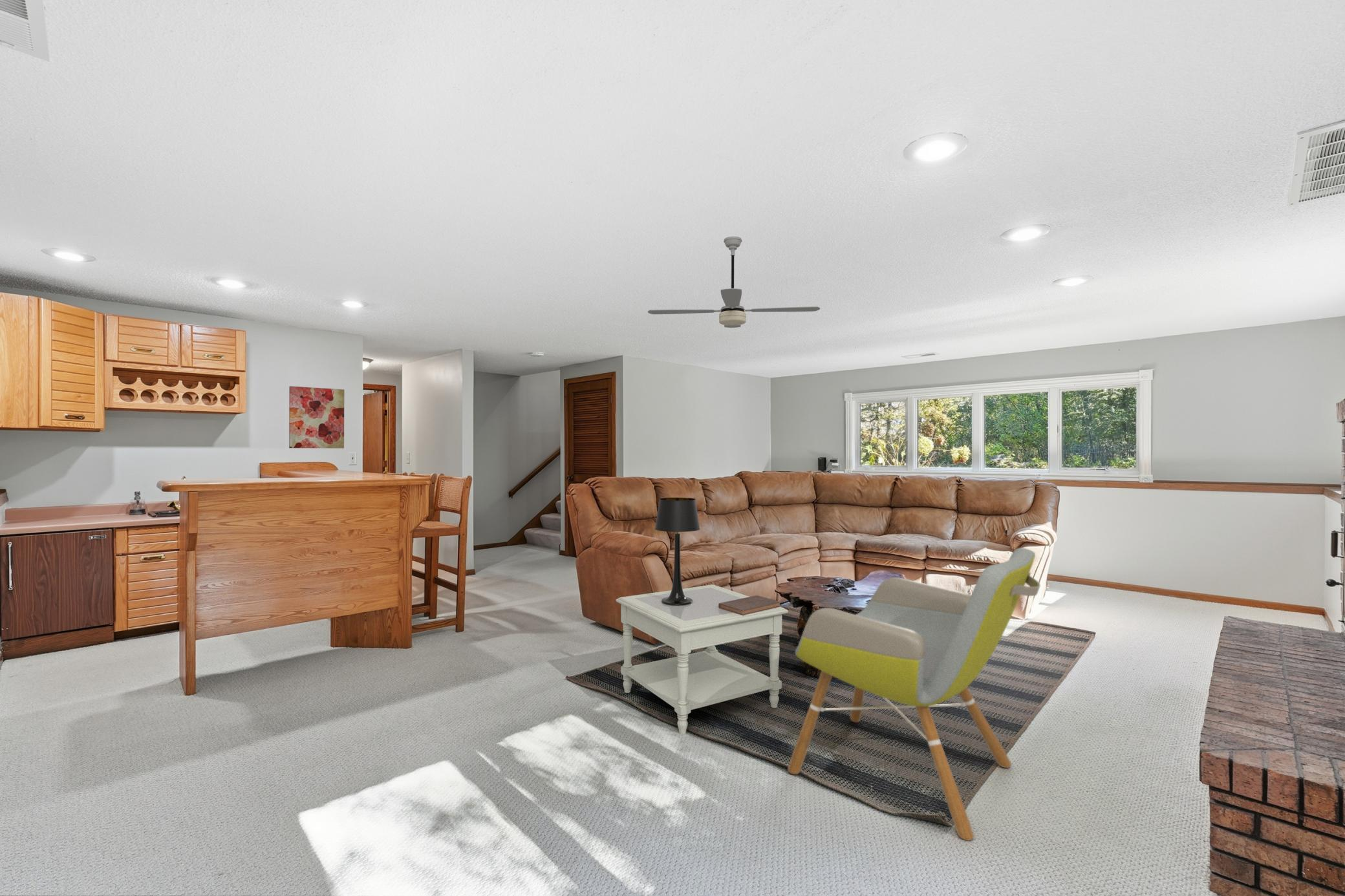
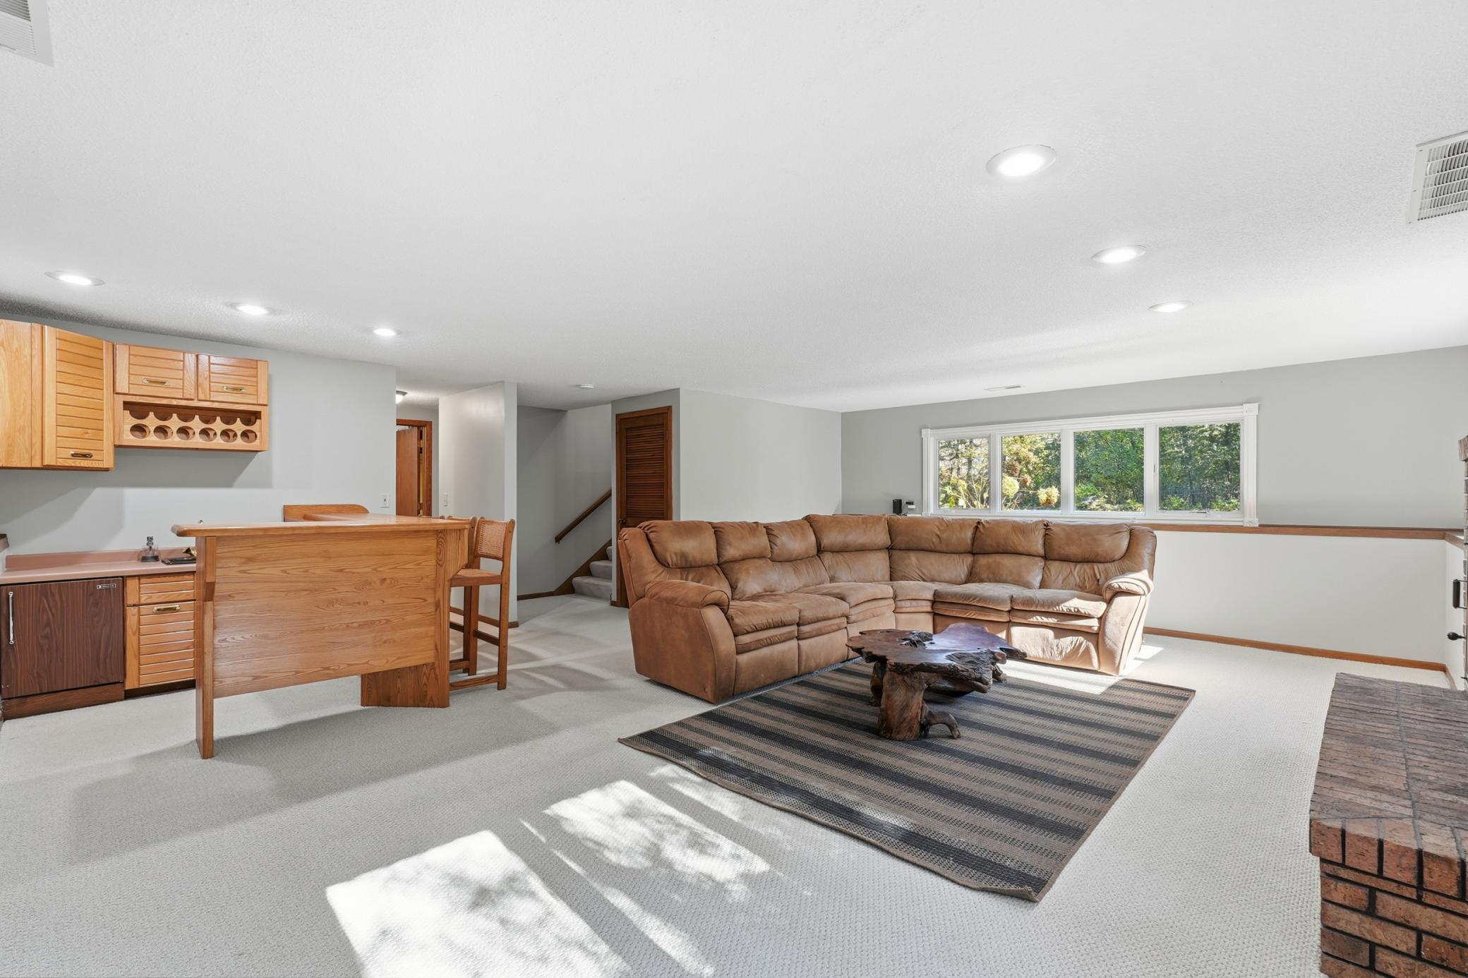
- side table (700, 652)
- wall art (317, 418)
- book (749, 604)
- armchair (913, 659)
- table lamp (677, 549)
- ceiling fan (733, 282)
